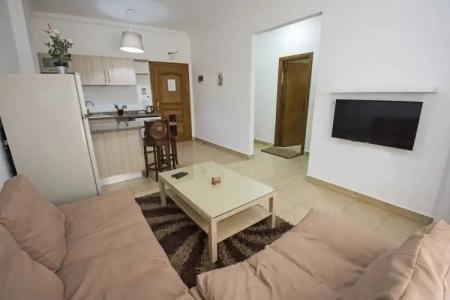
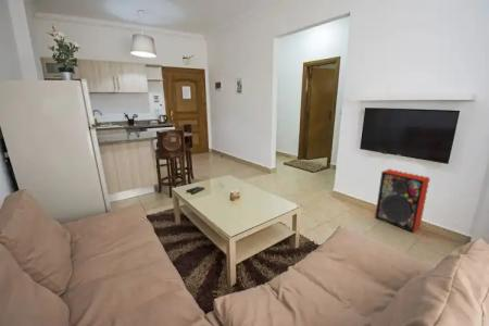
+ speaker (400, 199)
